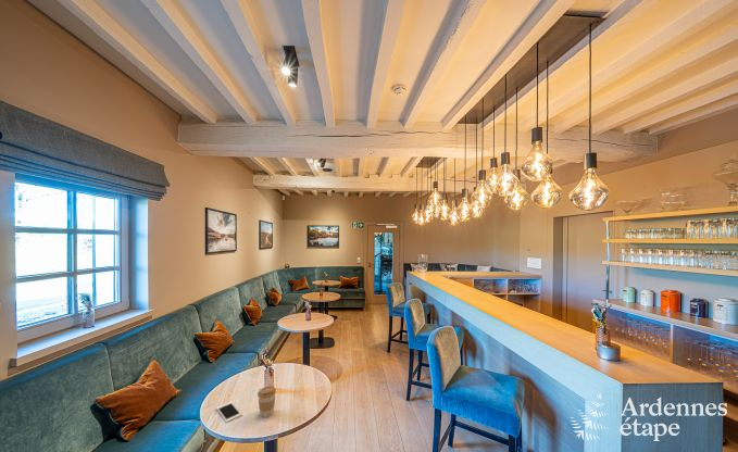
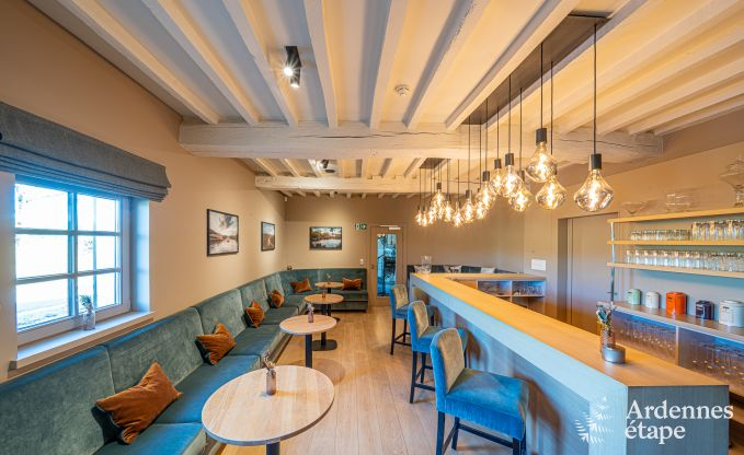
- cell phone (228, 411)
- coffee cup (266, 401)
